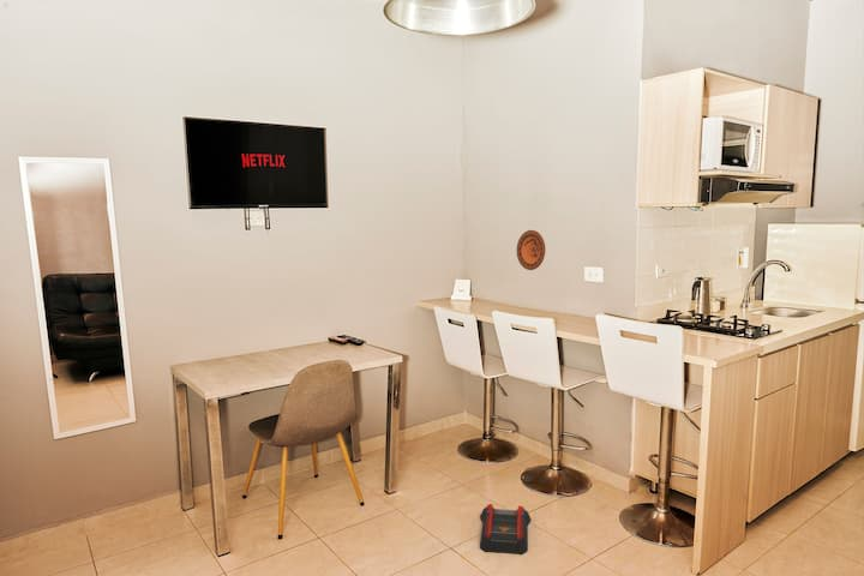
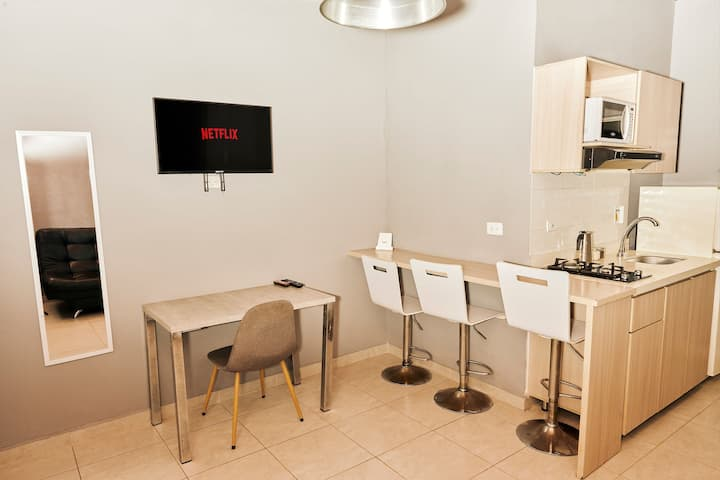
- robot vacuum (504, 524)
- decorative plate (530, 250)
